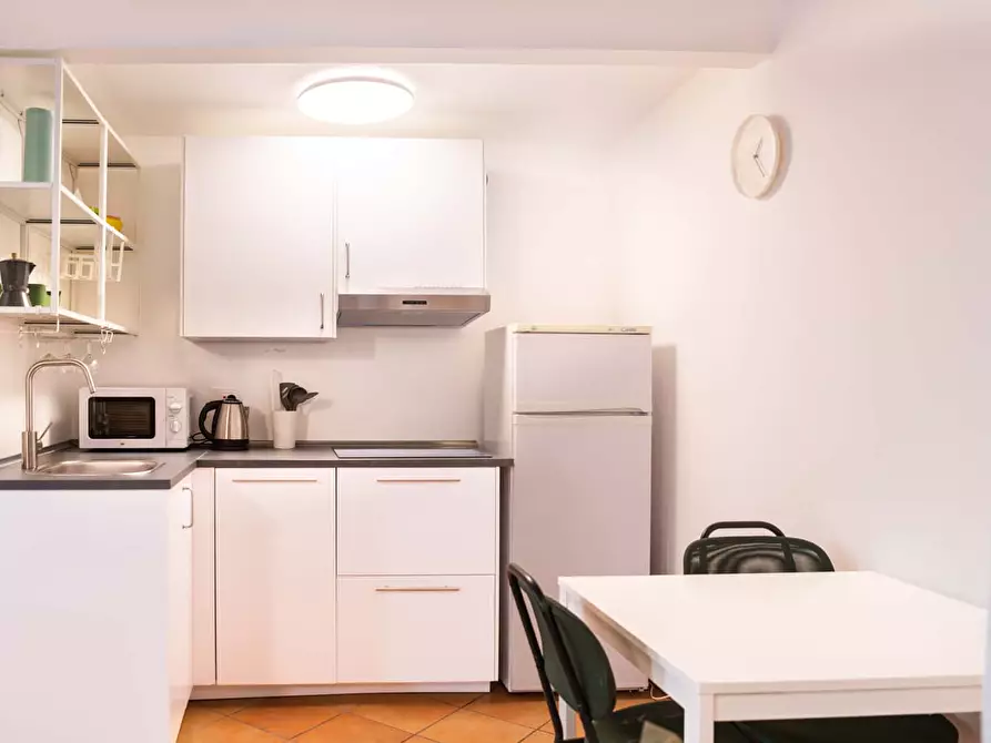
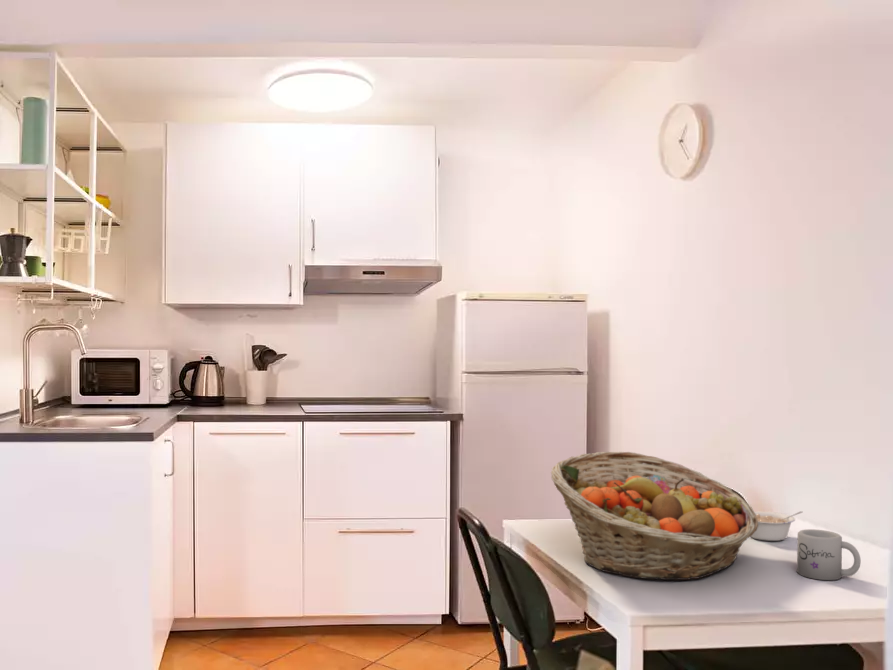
+ mug (828, 555)
+ fruit basket (653, 510)
+ legume (768, 524)
